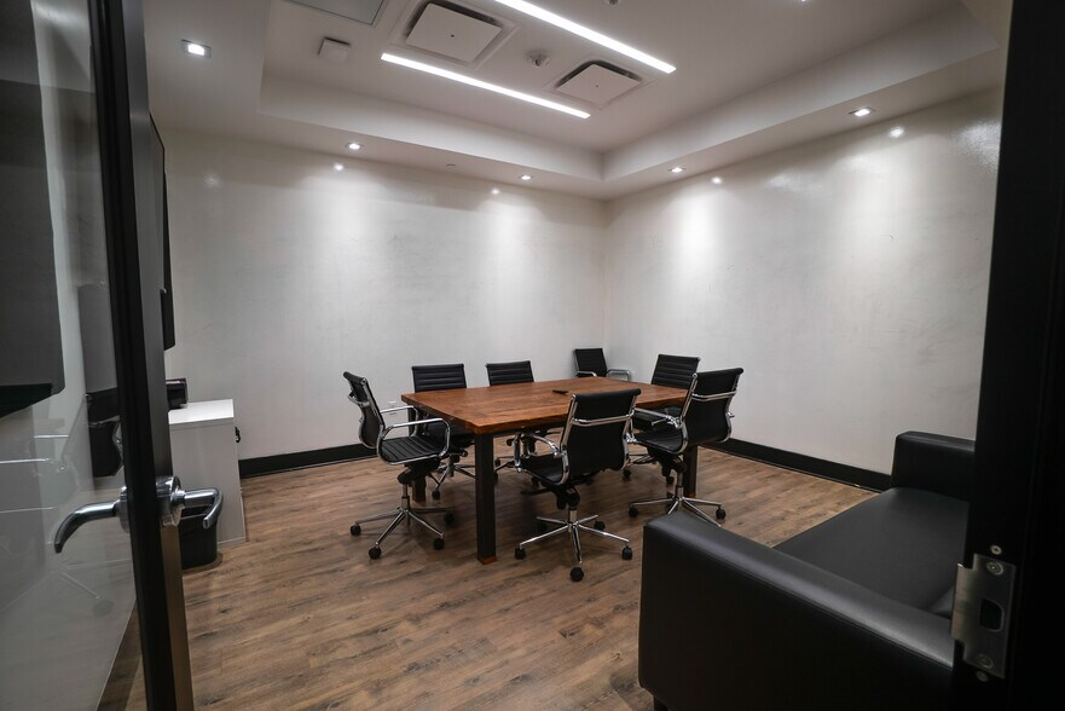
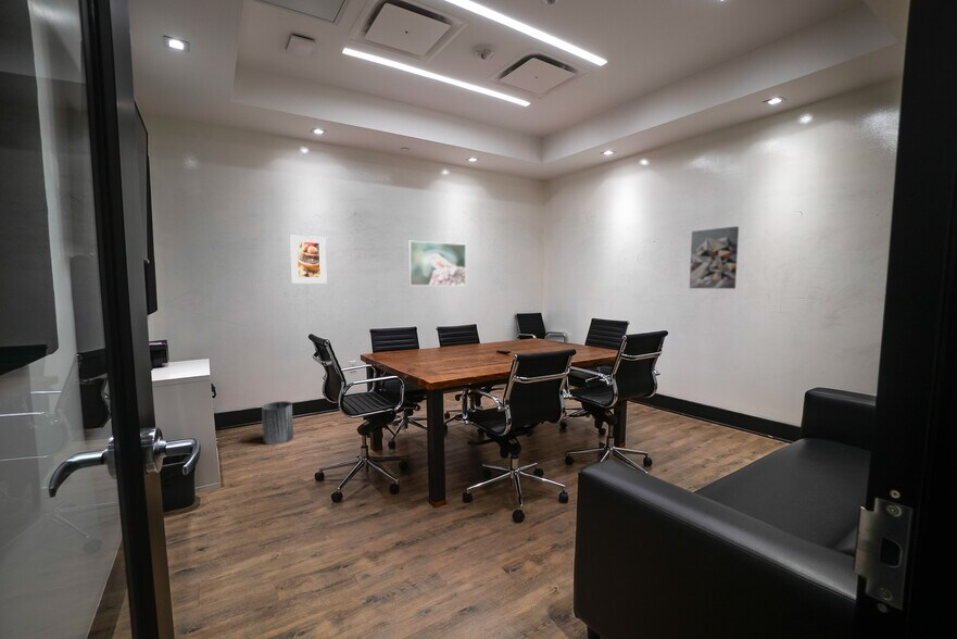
+ wall art (713, 259)
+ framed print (308, 260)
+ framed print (438, 264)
+ trash can (277, 422)
